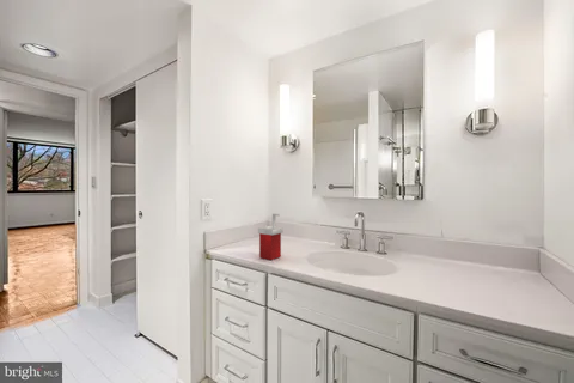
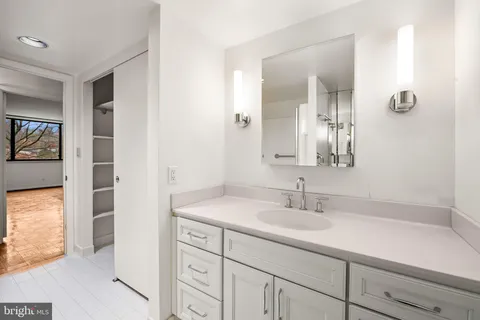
- soap dispenser (271, 235)
